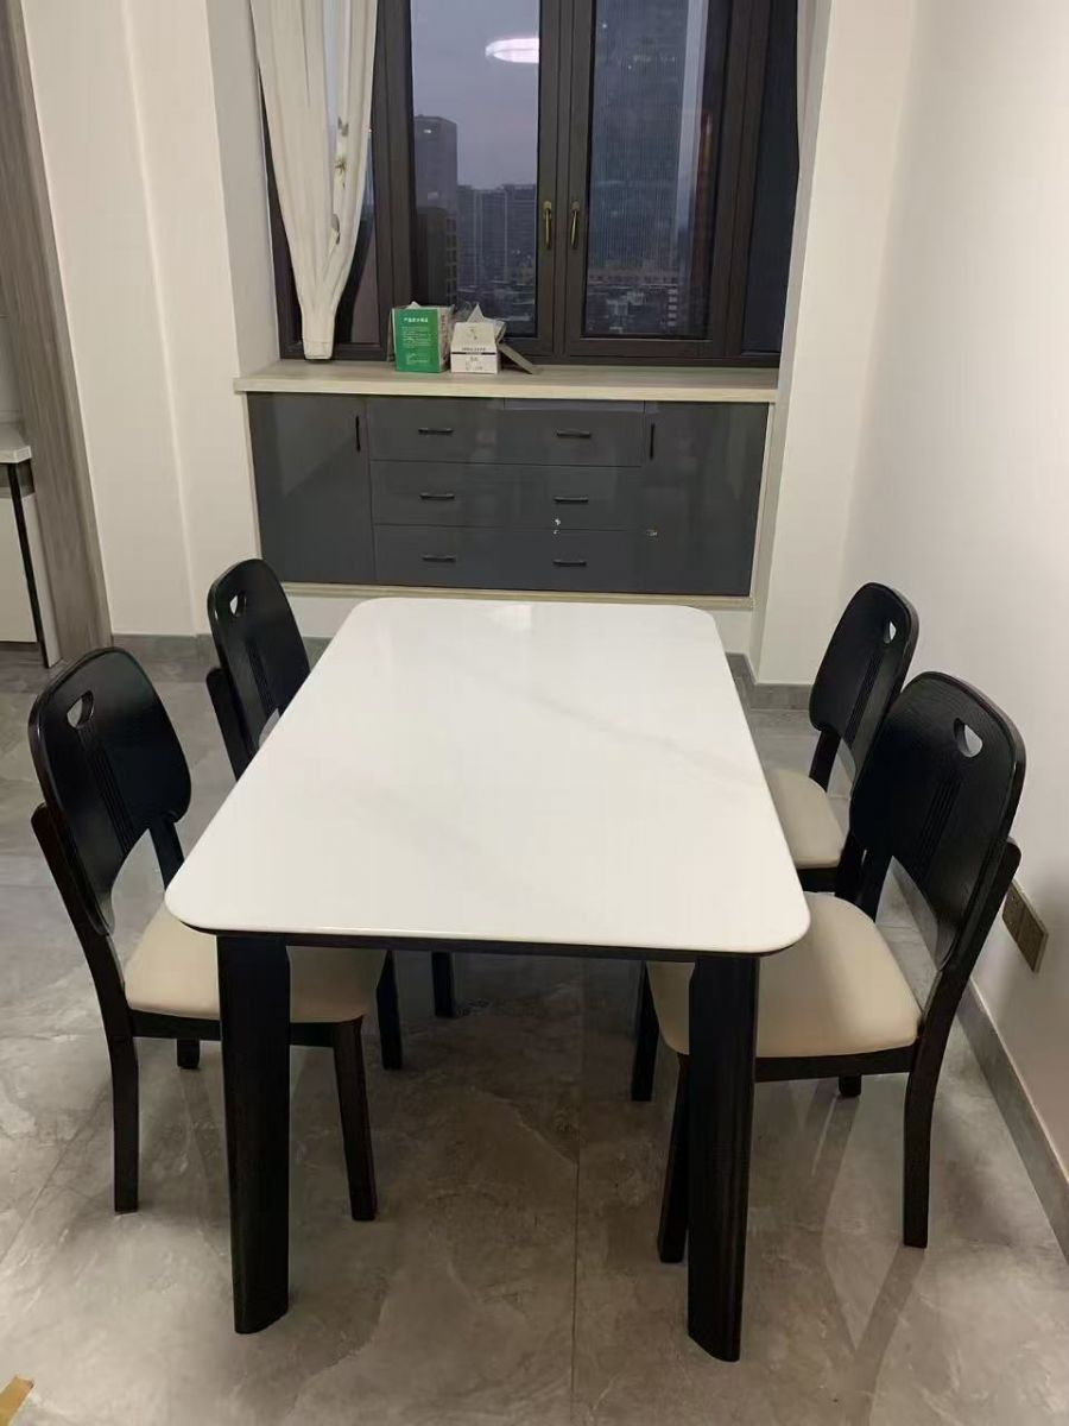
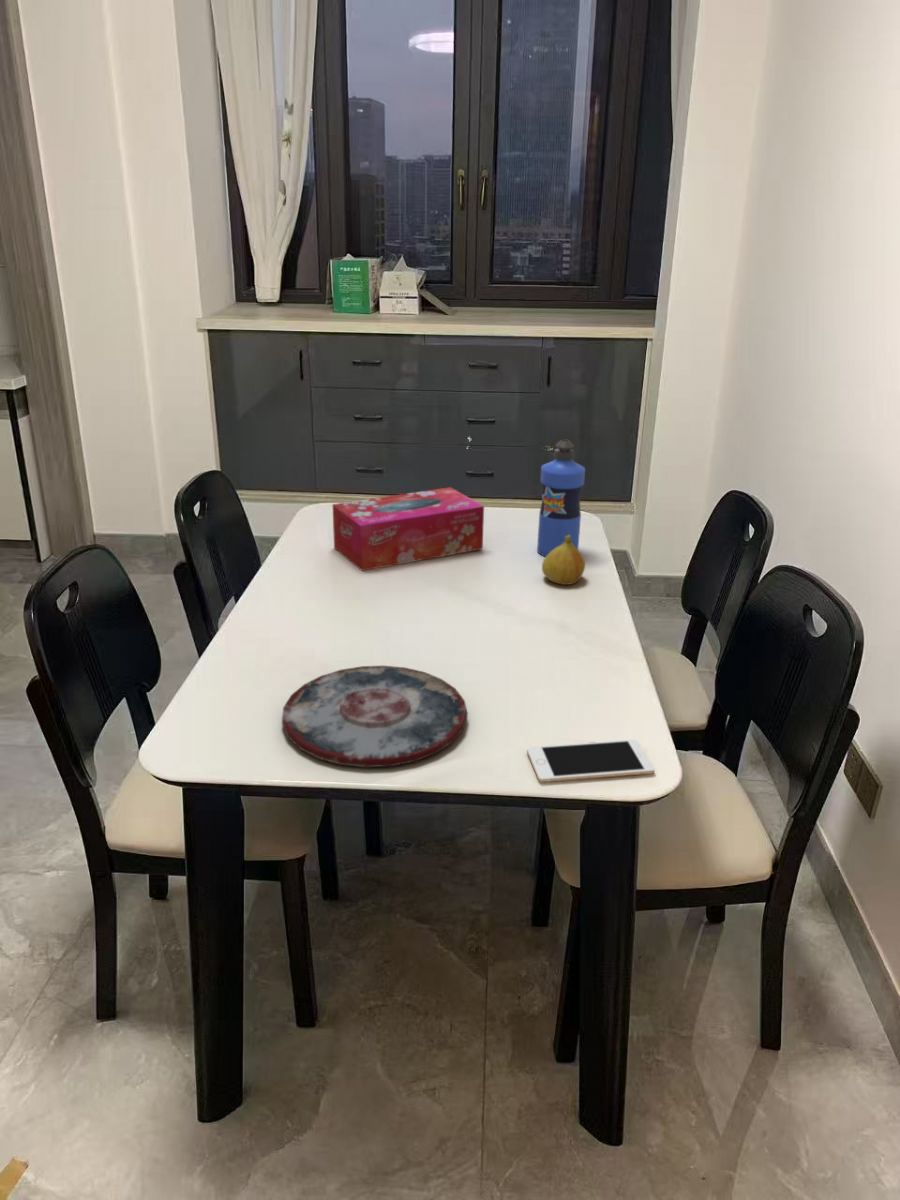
+ tissue box (408, 527)
+ fruit (564, 558)
+ cell phone (589, 760)
+ plate (375, 712)
+ water bottle (561, 497)
